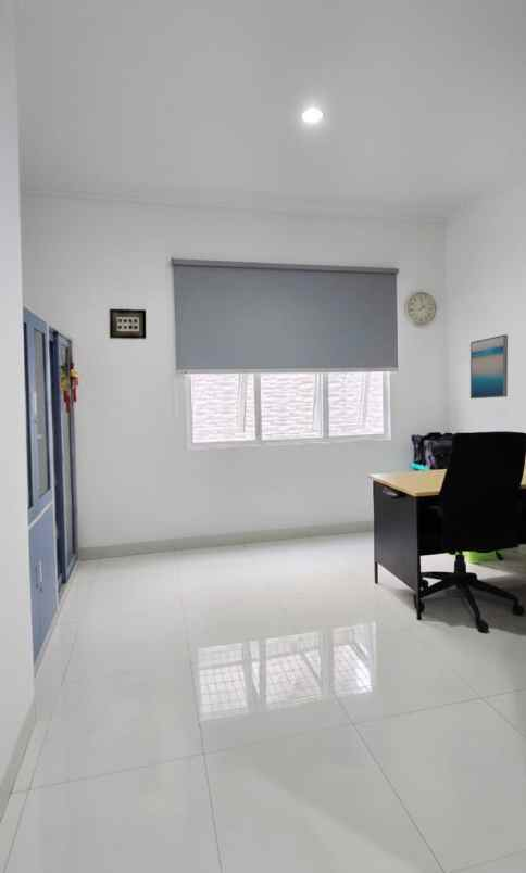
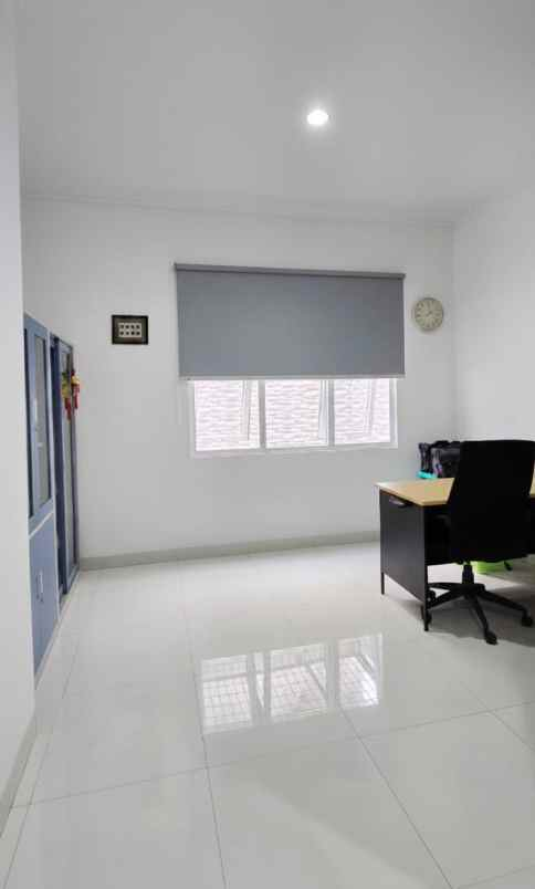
- wall art (488, 368)
